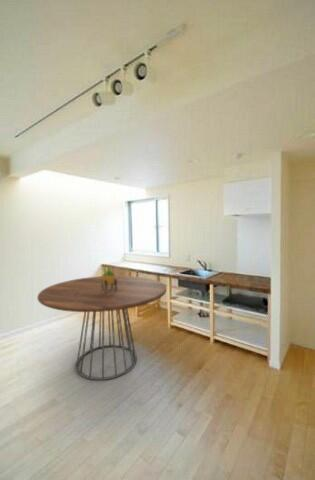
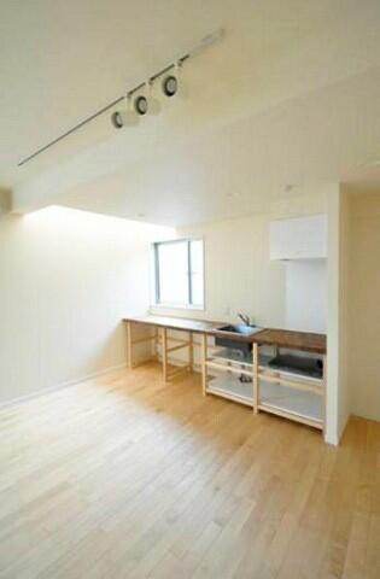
- potted plant (108, 276)
- dining table (109, 324)
